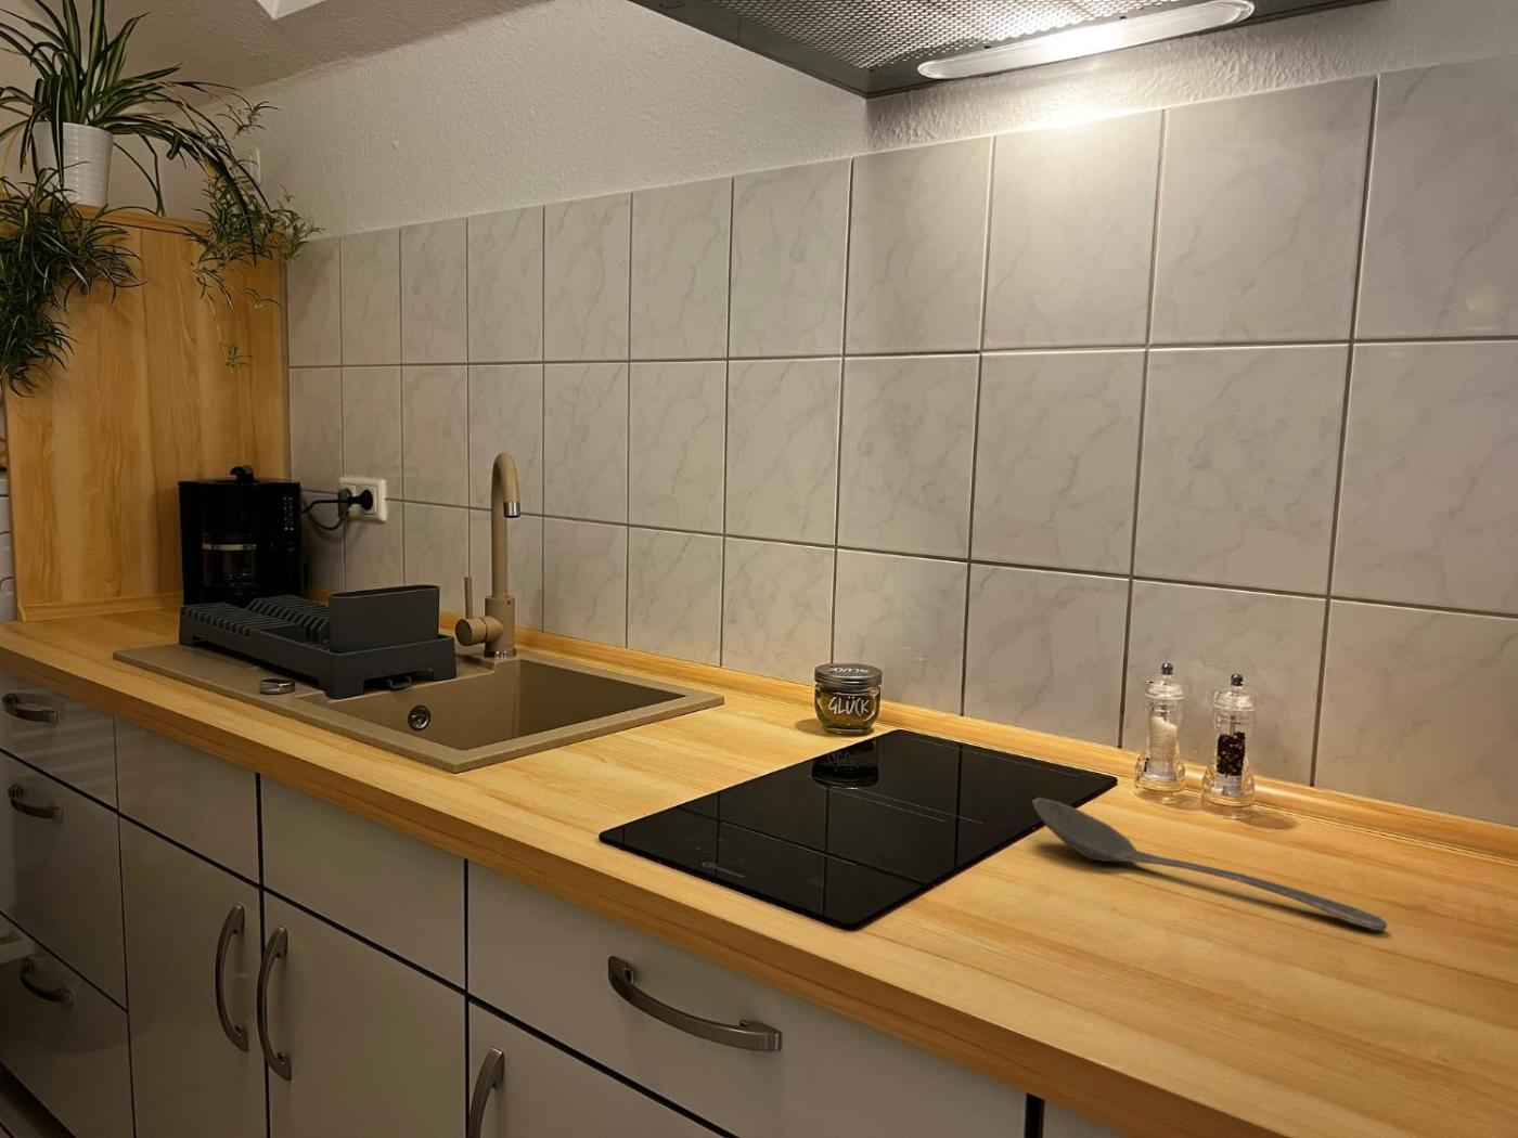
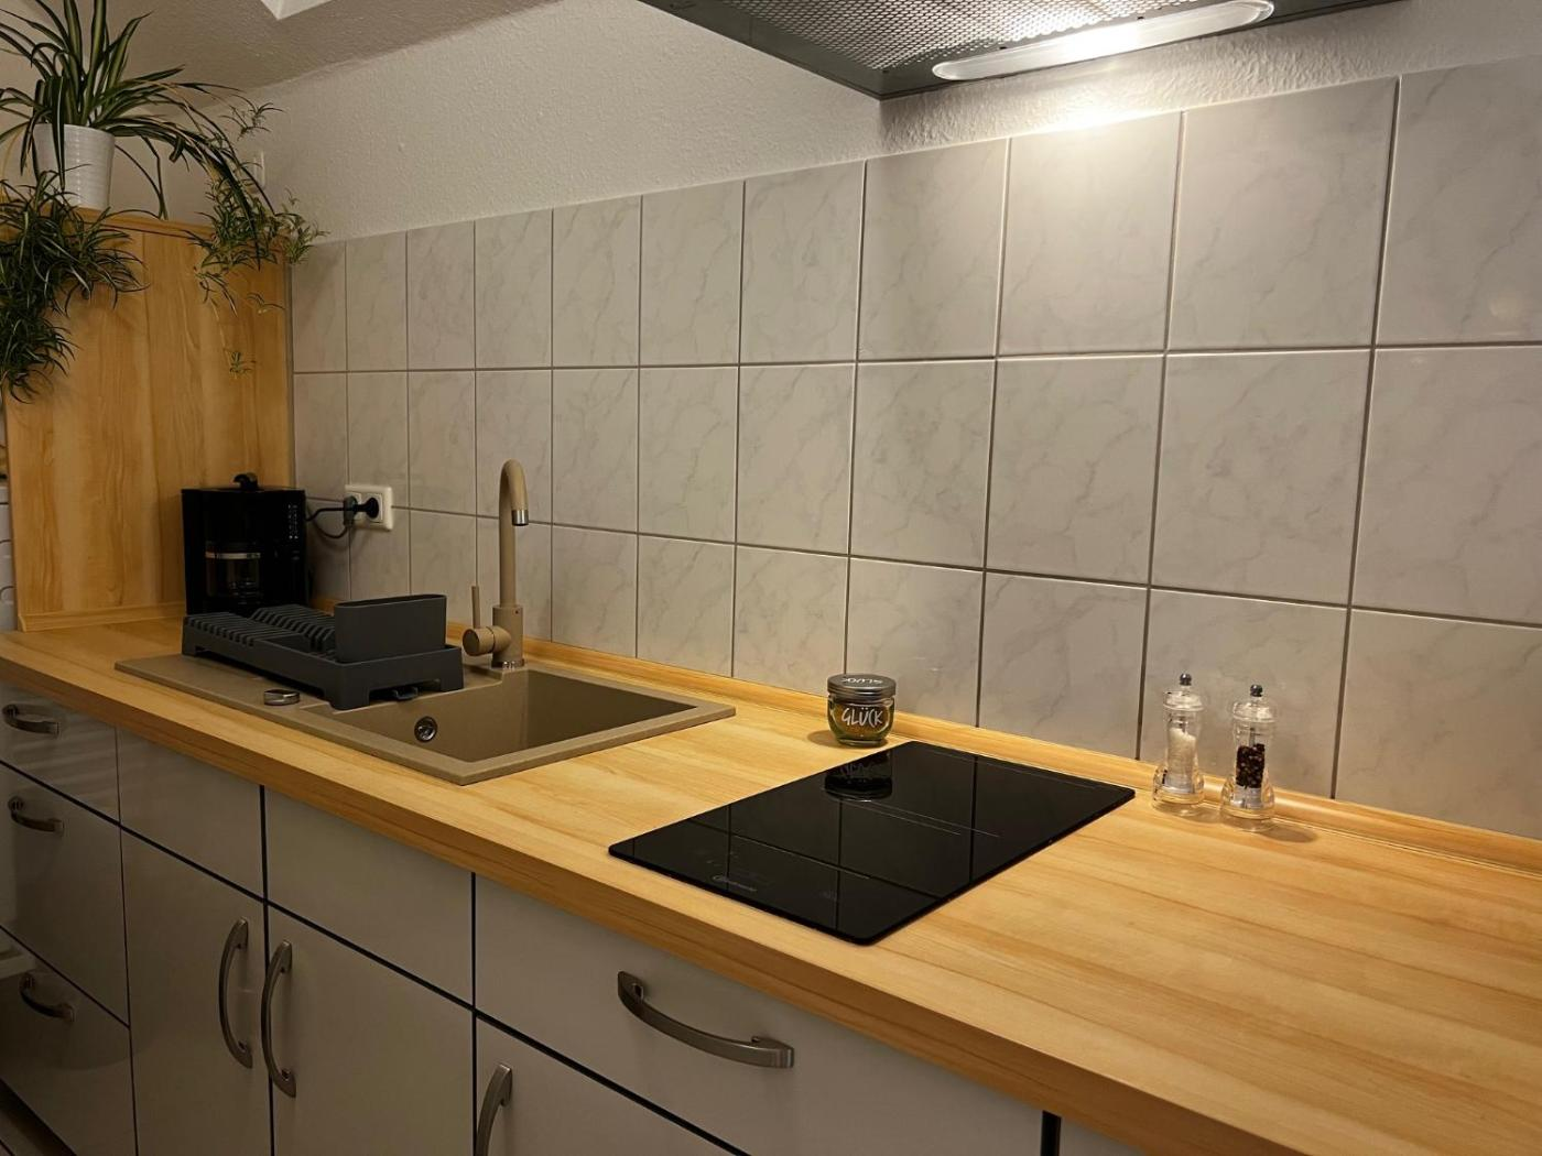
- stirrer (1193, 863)
